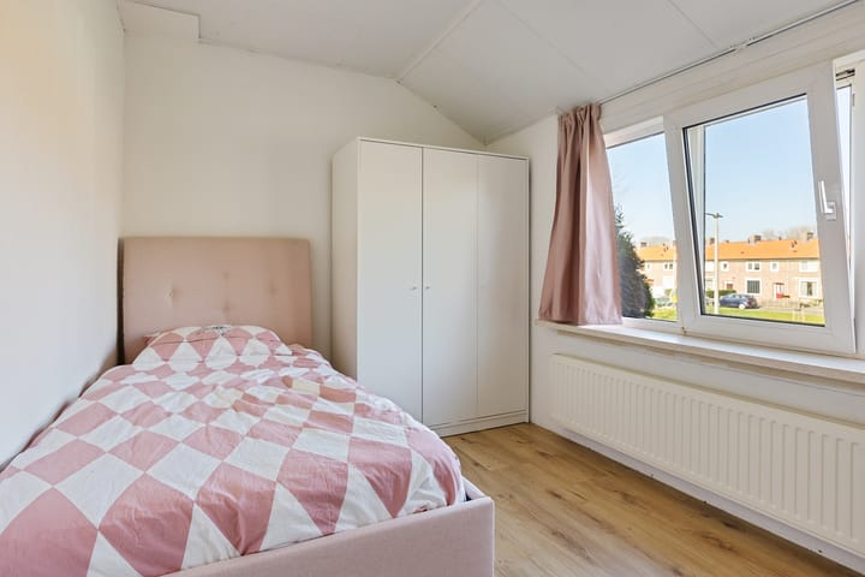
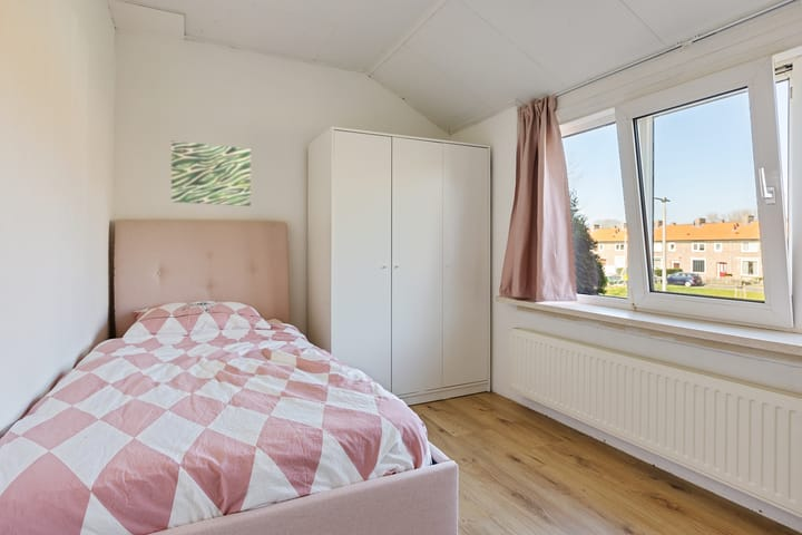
+ wall art (212, 174)
